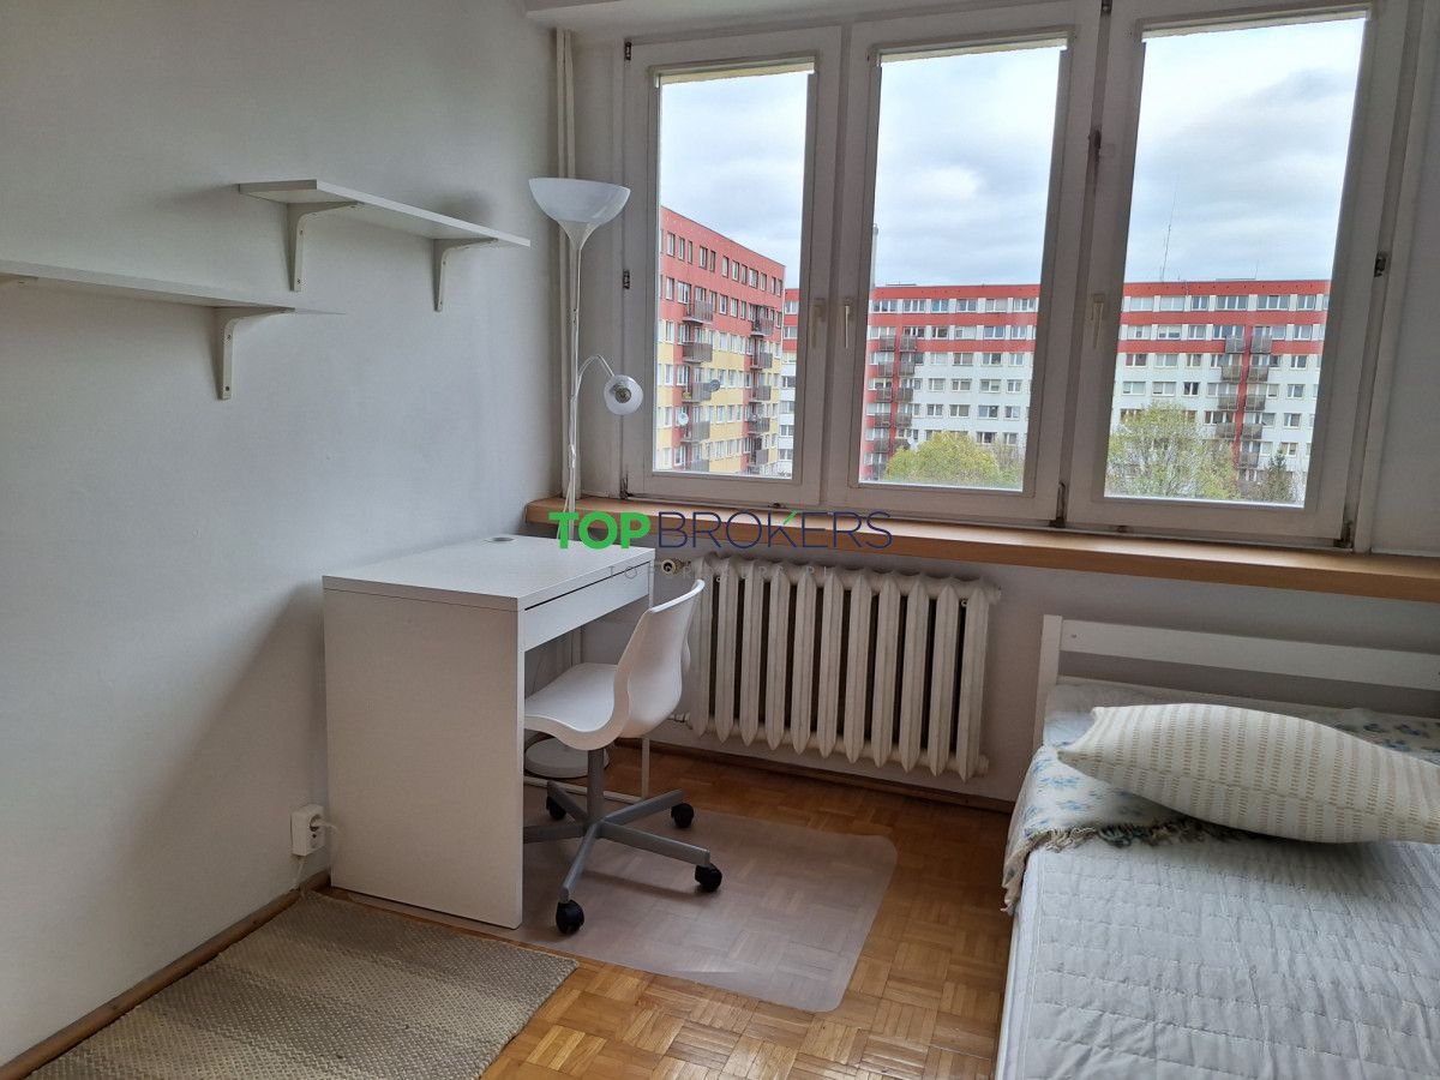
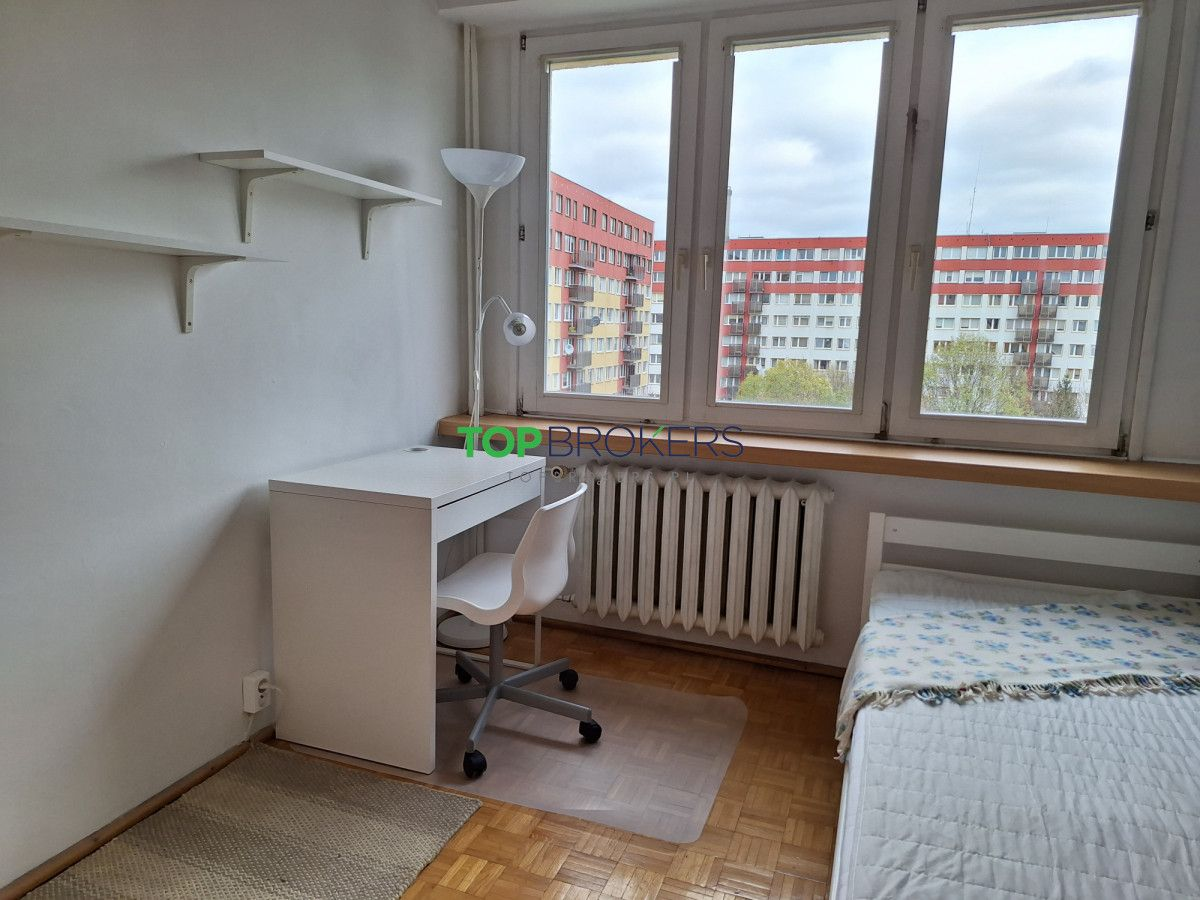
- pillow (1250, 768)
